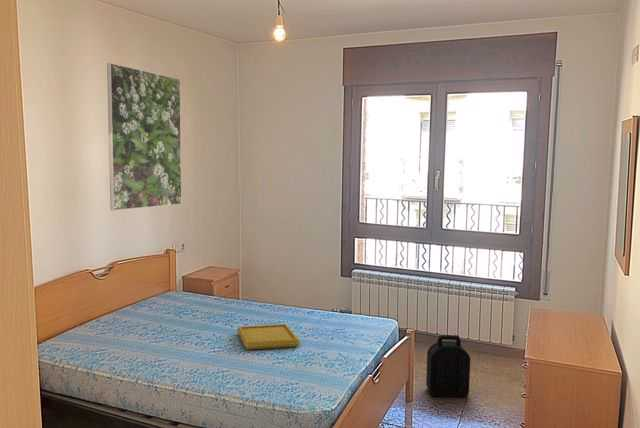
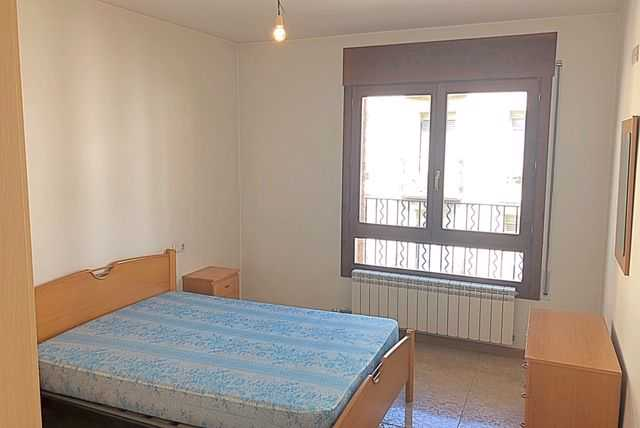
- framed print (147, 140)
- backpack (448, 364)
- serving tray (267, 336)
